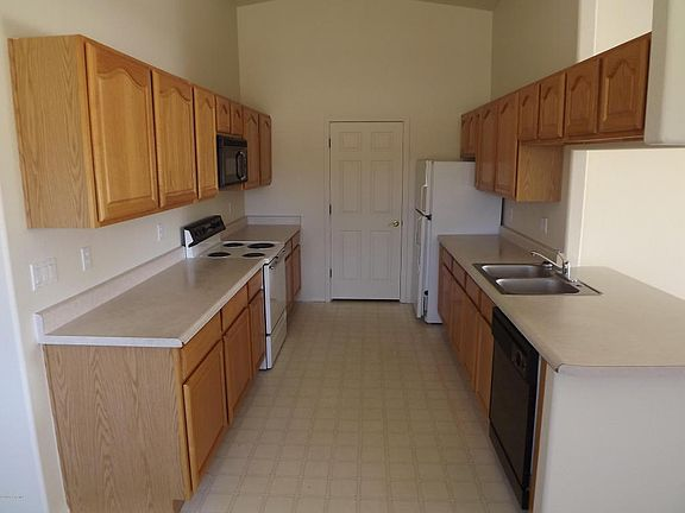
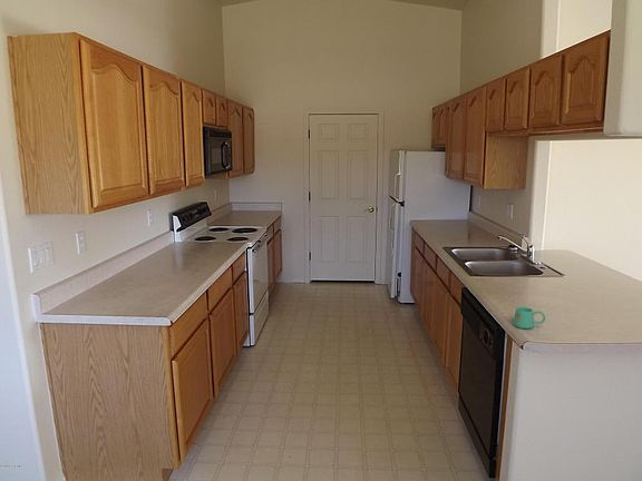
+ mug (528, 317)
